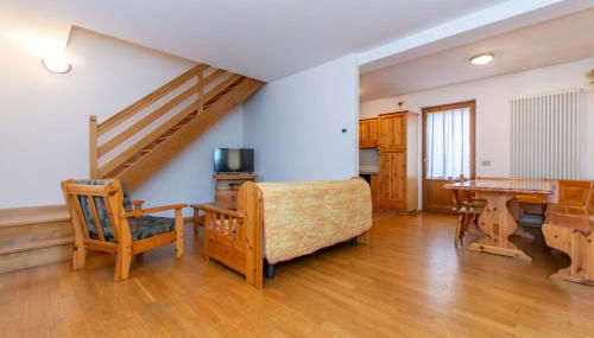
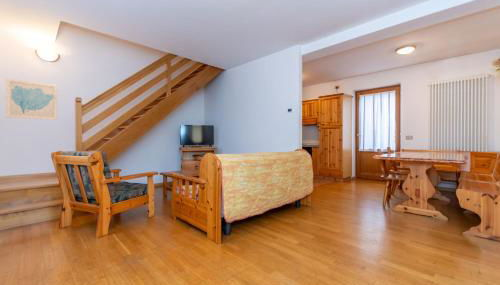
+ wall art (33, 100)
